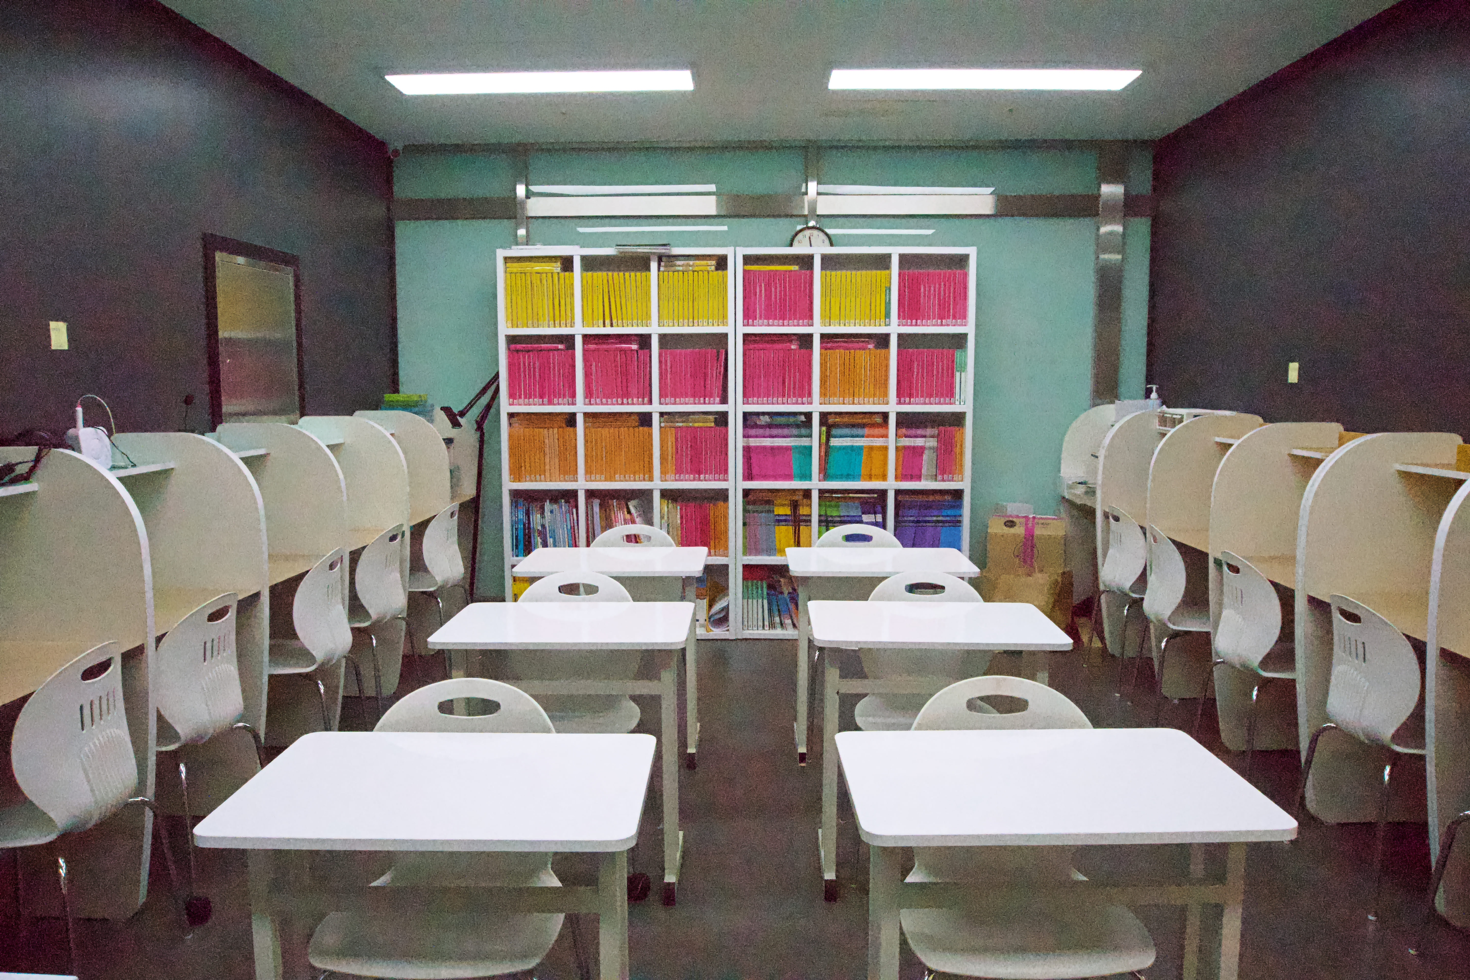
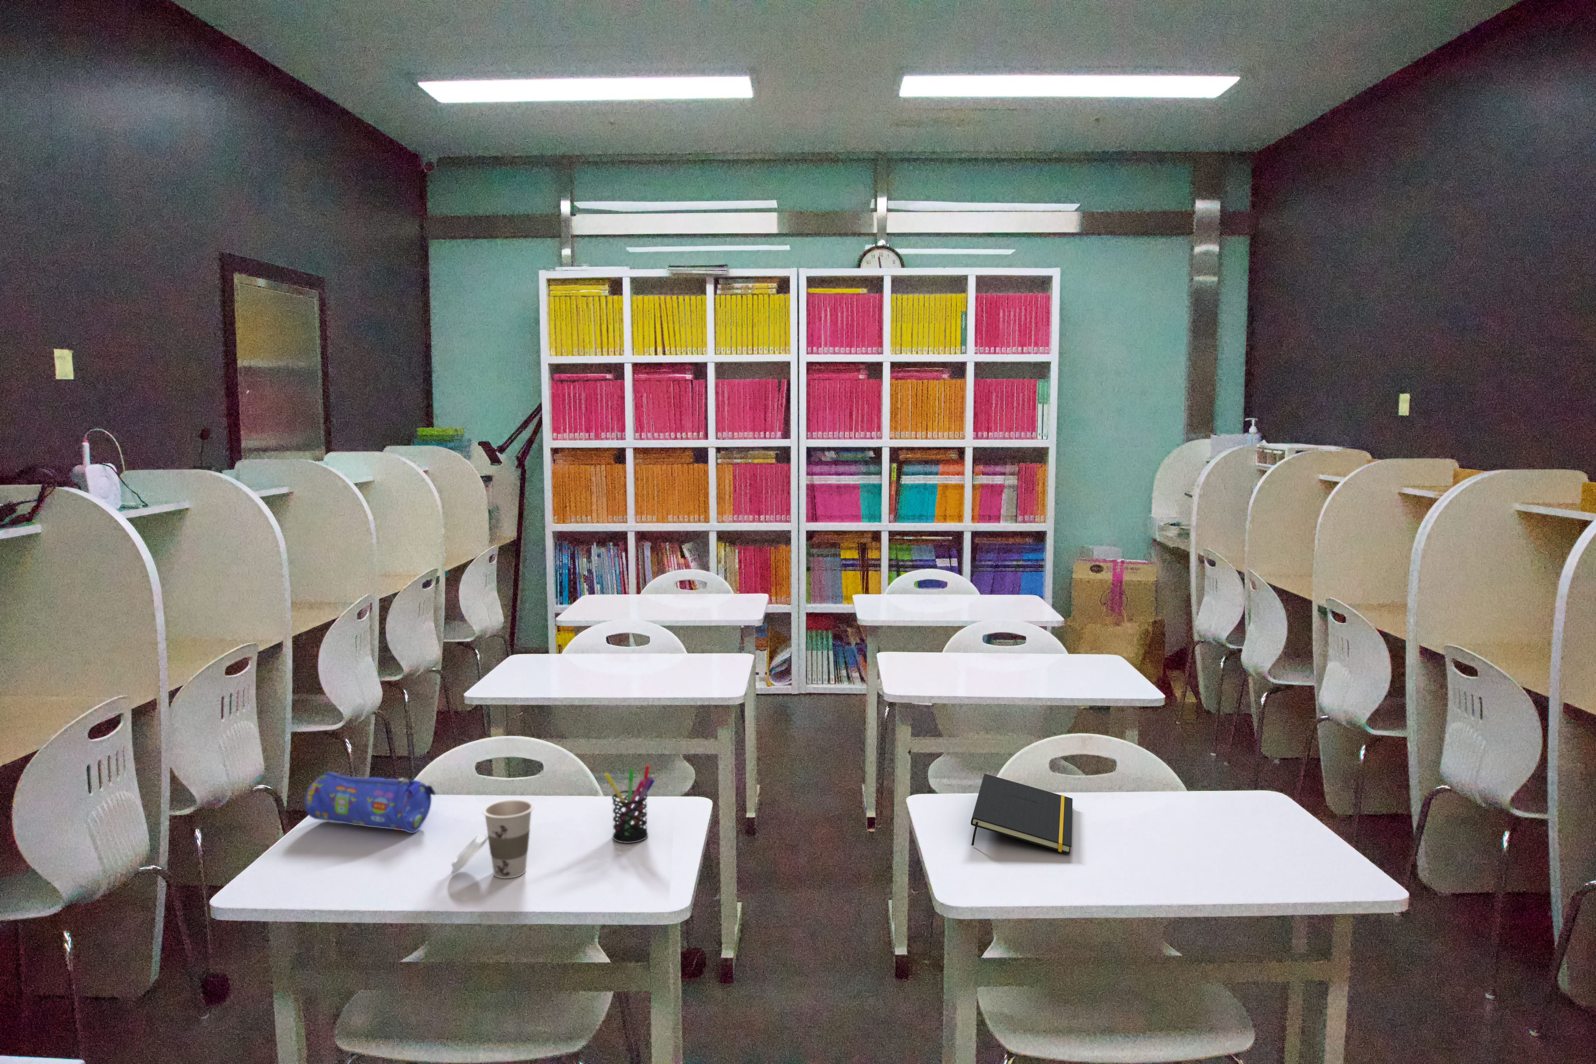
+ notepad (1024, 811)
+ pen holder (632, 799)
+ cup (493, 841)
+ pencil case (369, 800)
